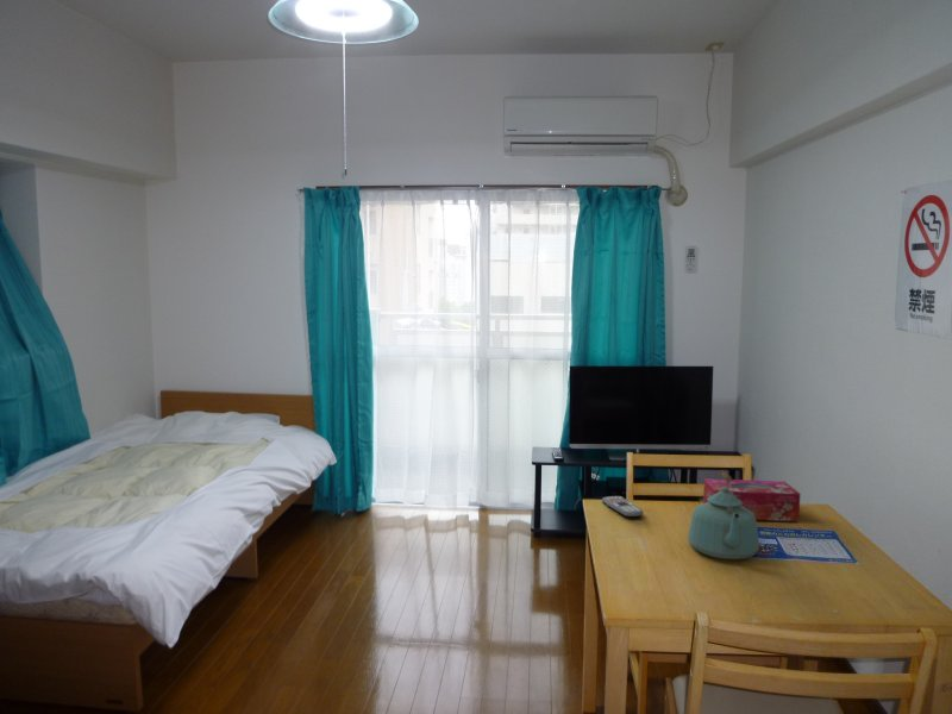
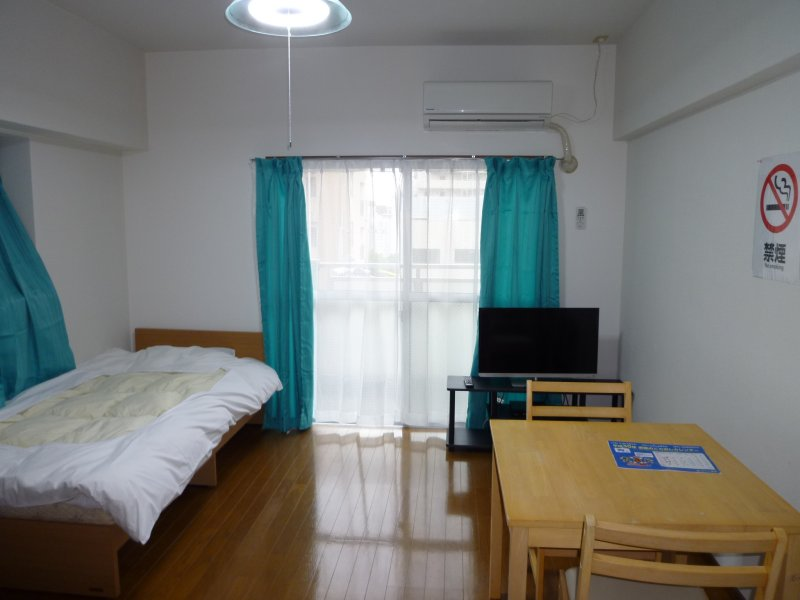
- remote control (622, 506)
- kettle (725, 513)
- tissue box (750, 499)
